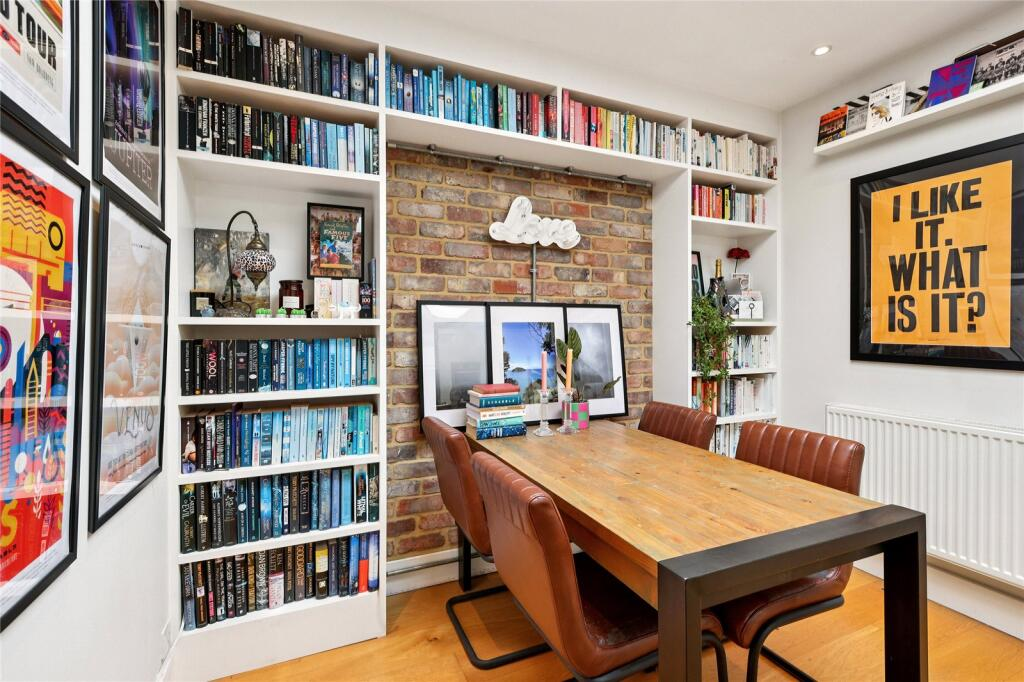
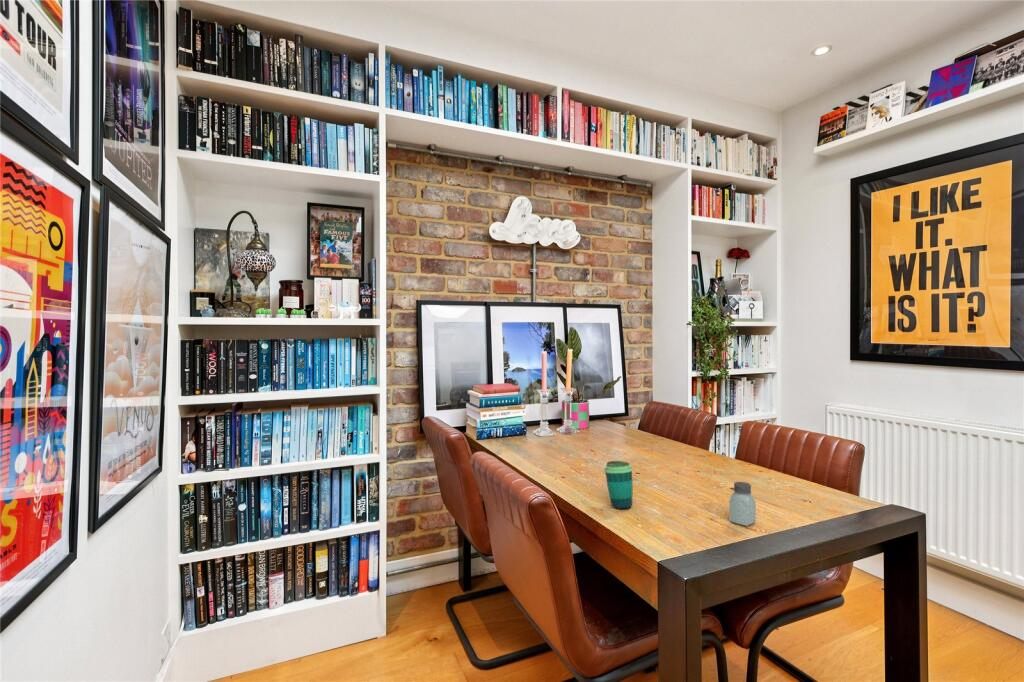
+ cup (618, 484)
+ saltshaker (742, 502)
